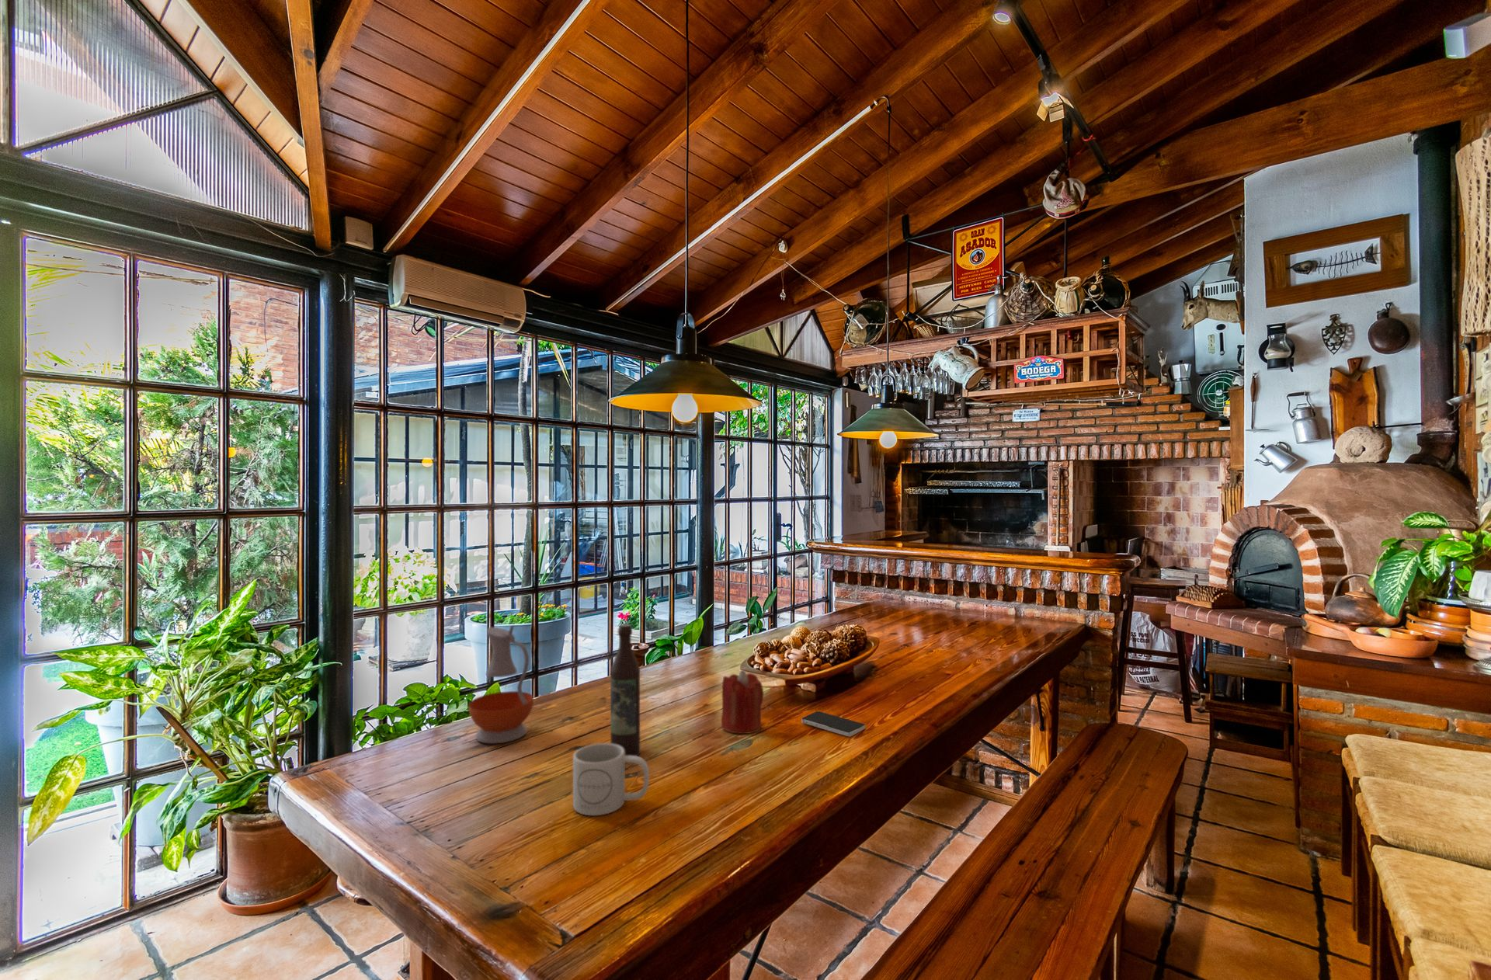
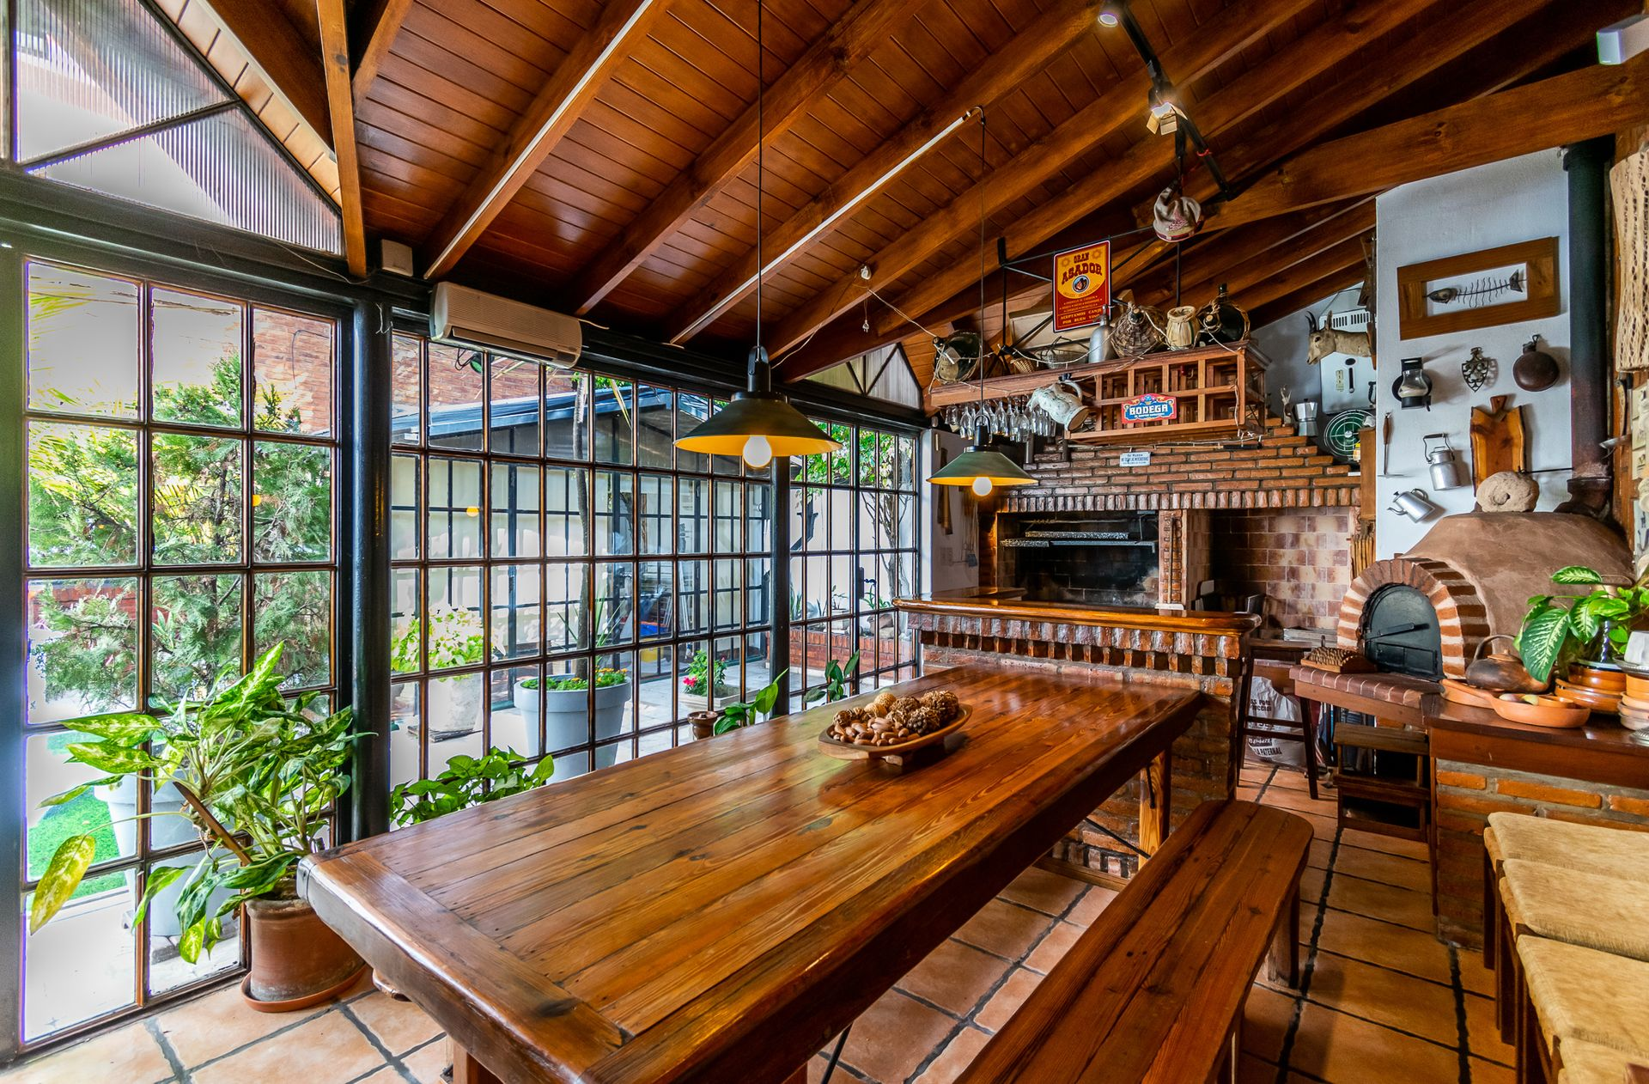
- smartphone (832, 723)
- pitcher (502, 676)
- candle (742, 698)
- wine bottle (625, 689)
- mug (611, 778)
